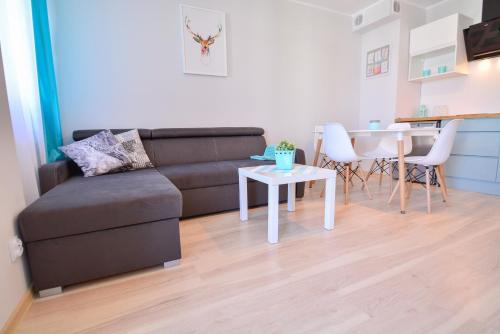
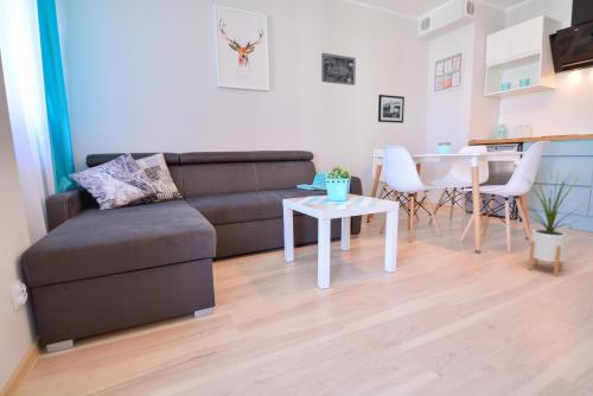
+ picture frame (390, 109)
+ house plant (550, 219)
+ wall art (338, 69)
